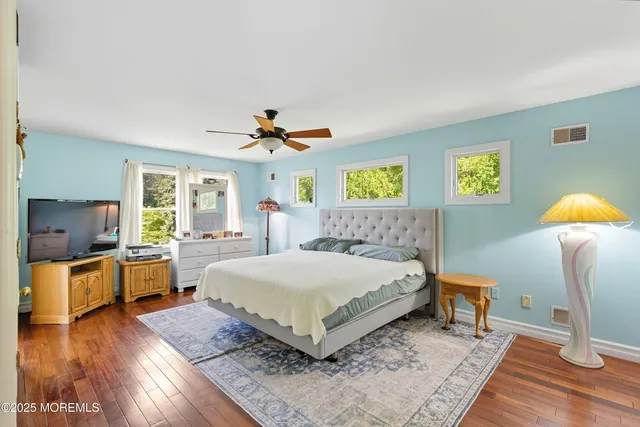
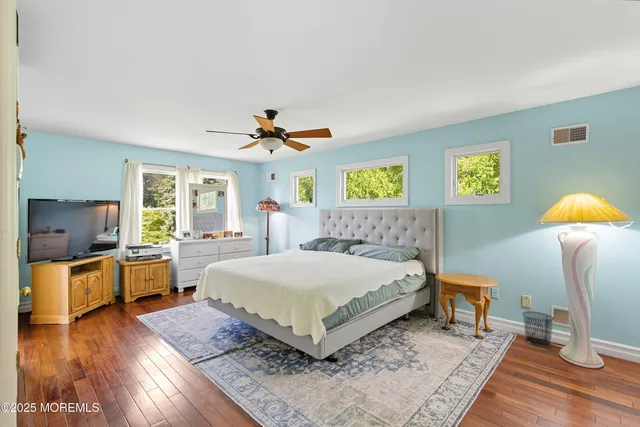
+ waste bin (537, 329)
